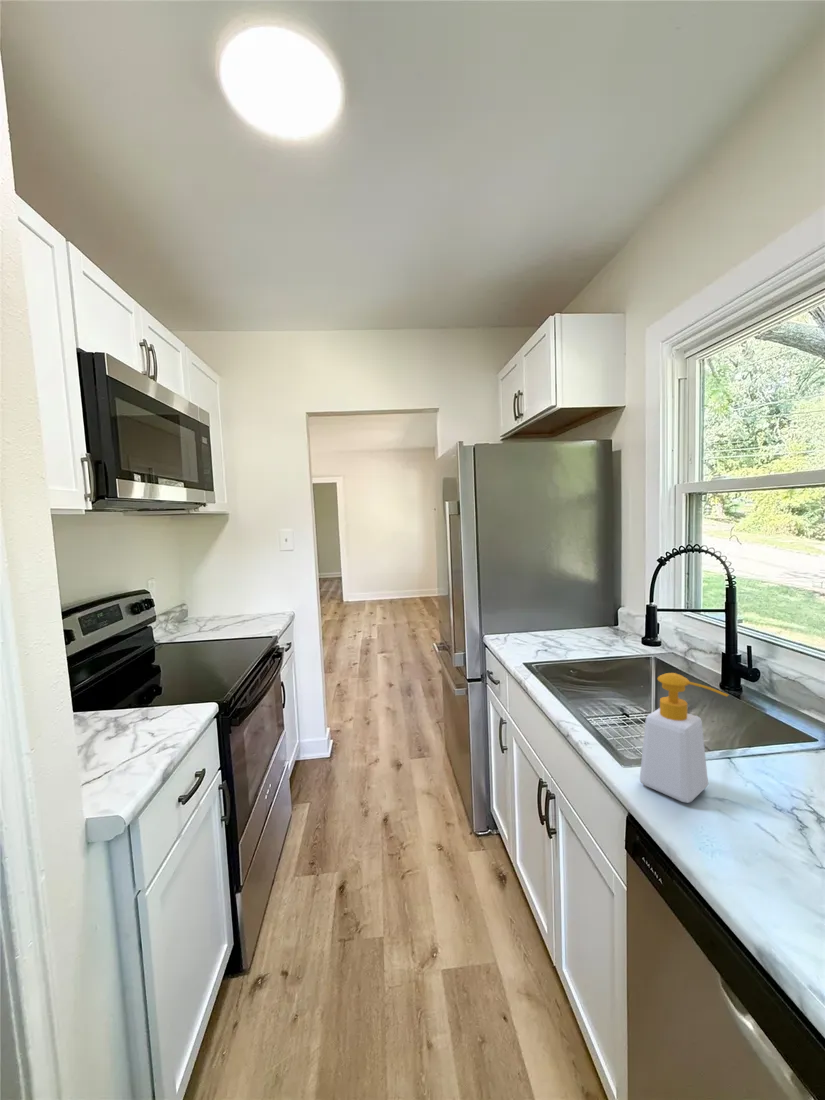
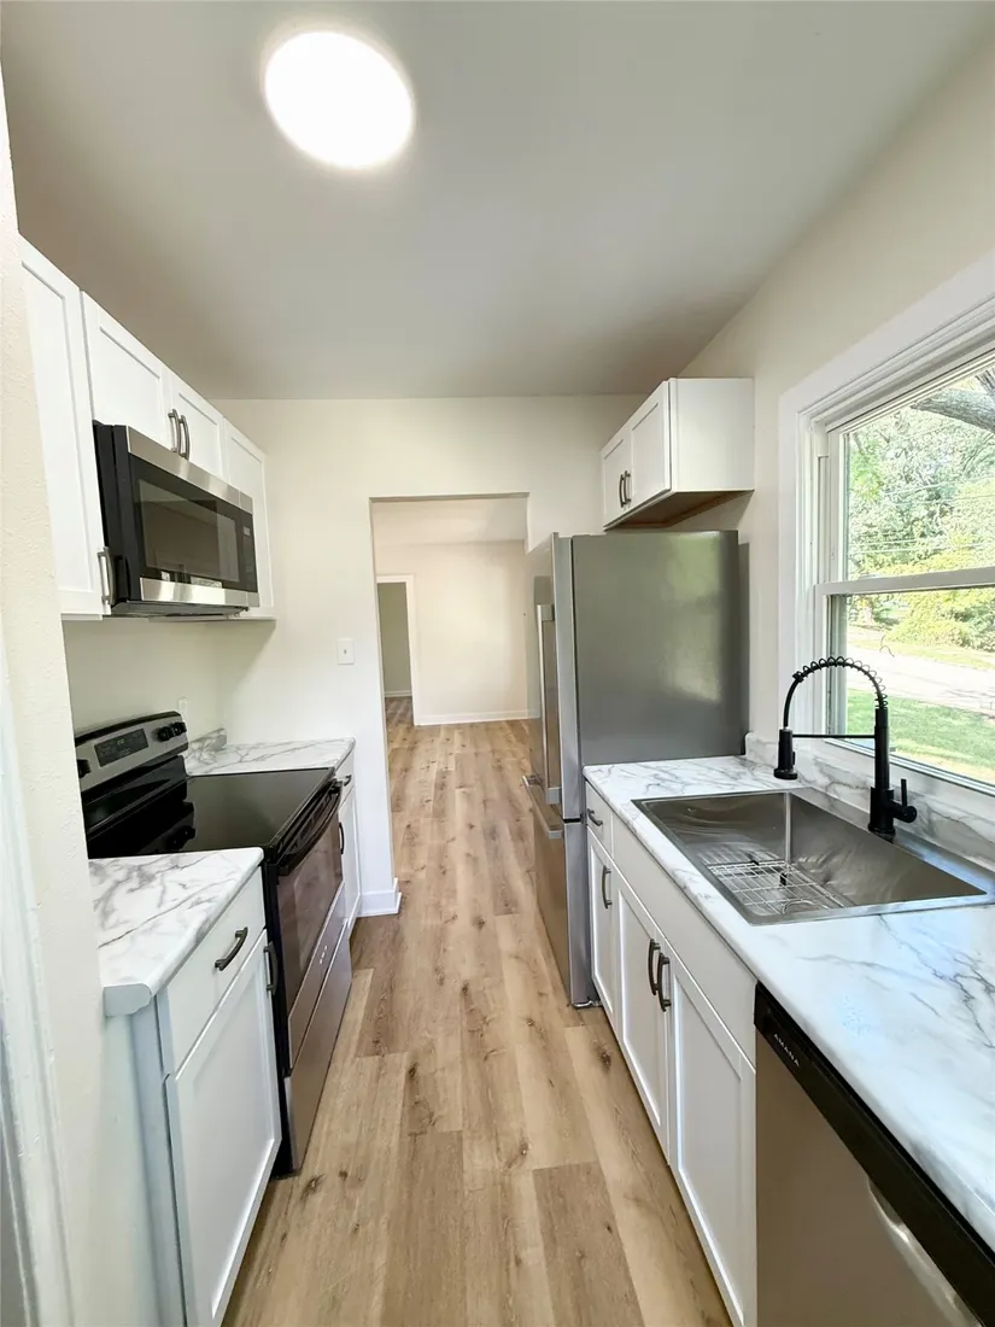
- soap bottle (685, 734)
